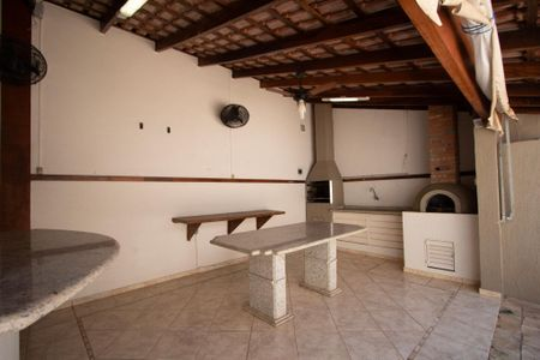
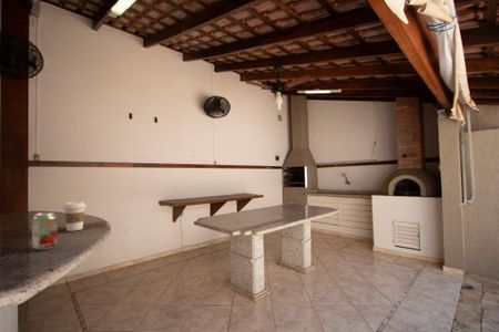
+ beverage can (44, 230)
+ coffee cup (74, 216)
